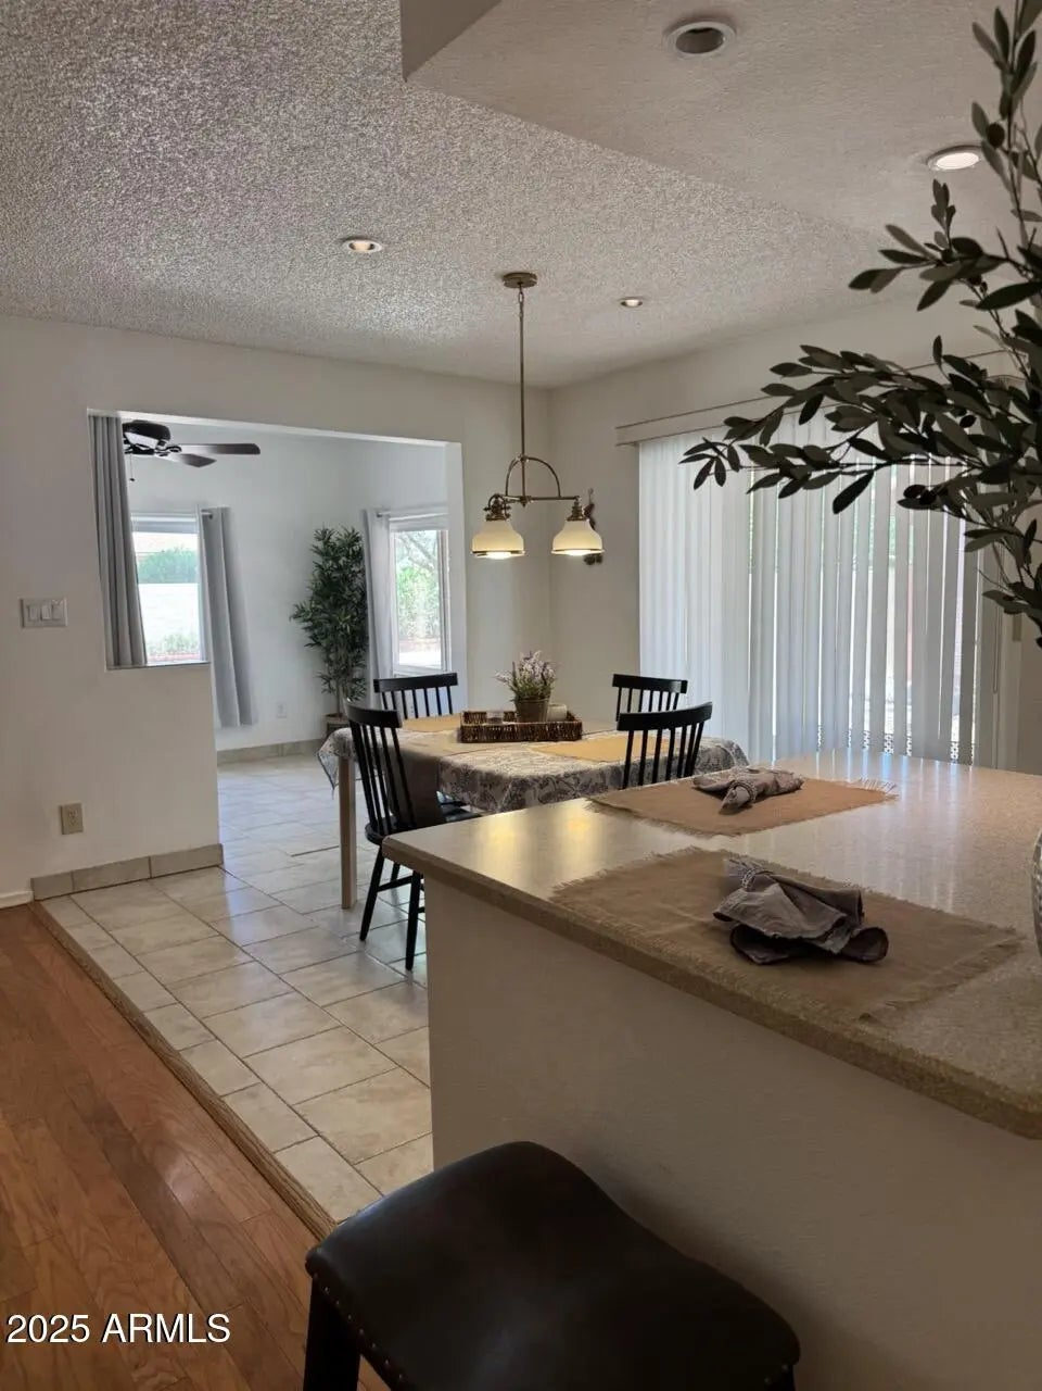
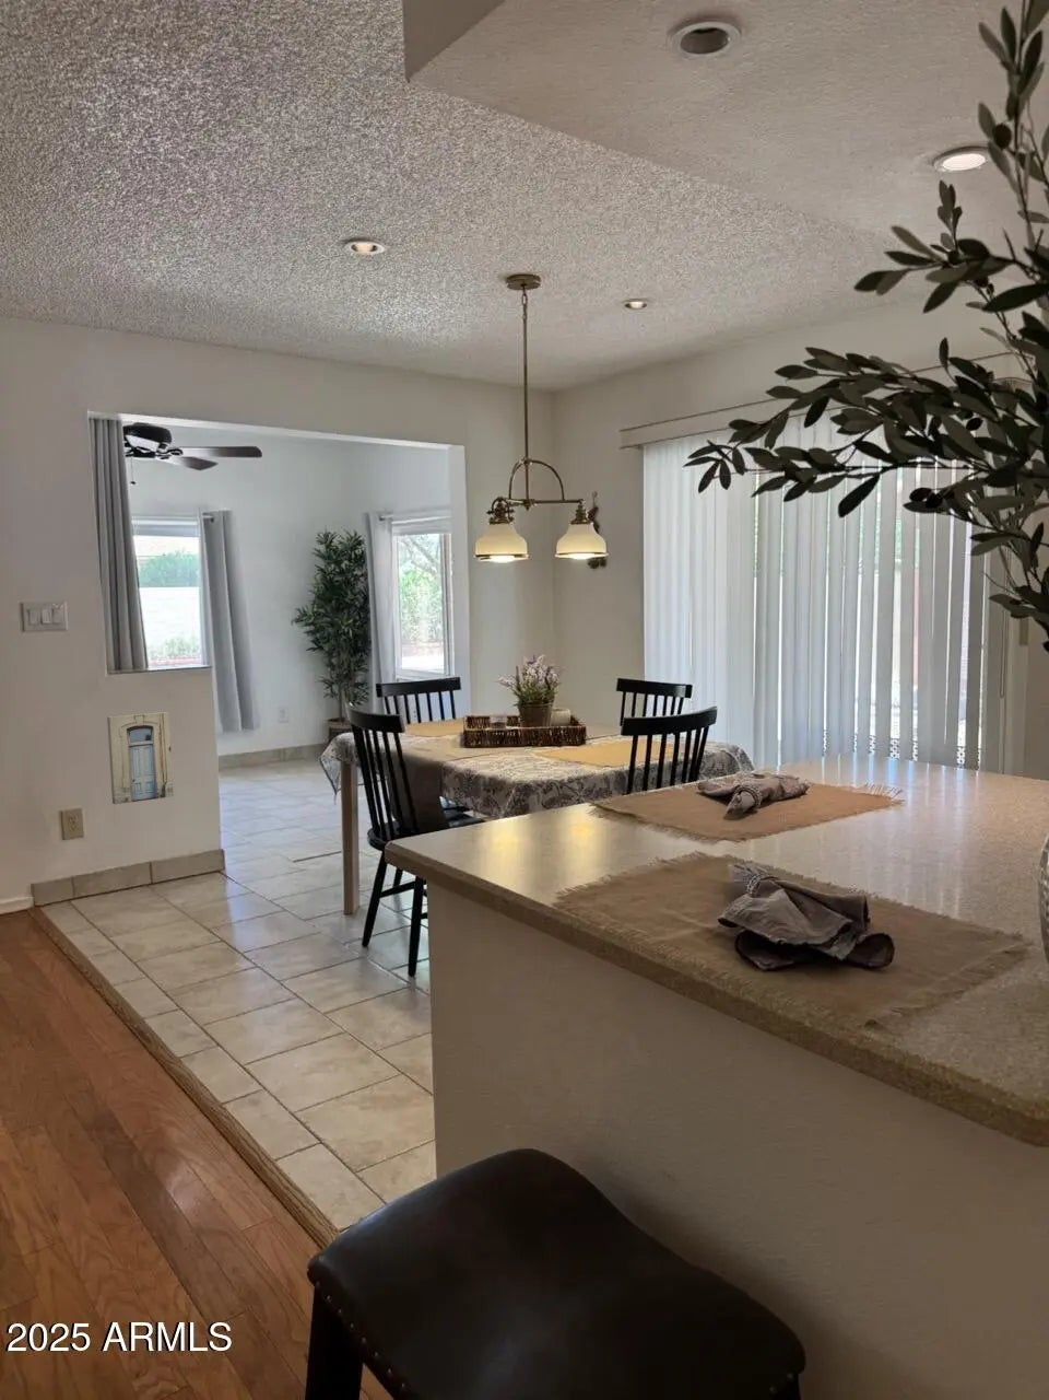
+ wall art (140, 757)
